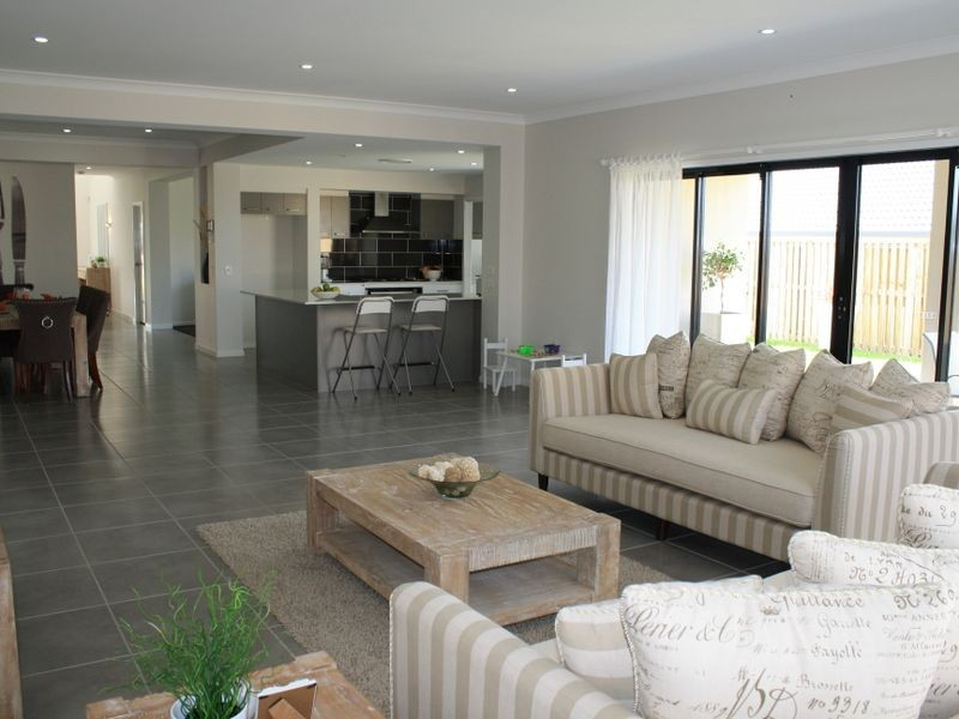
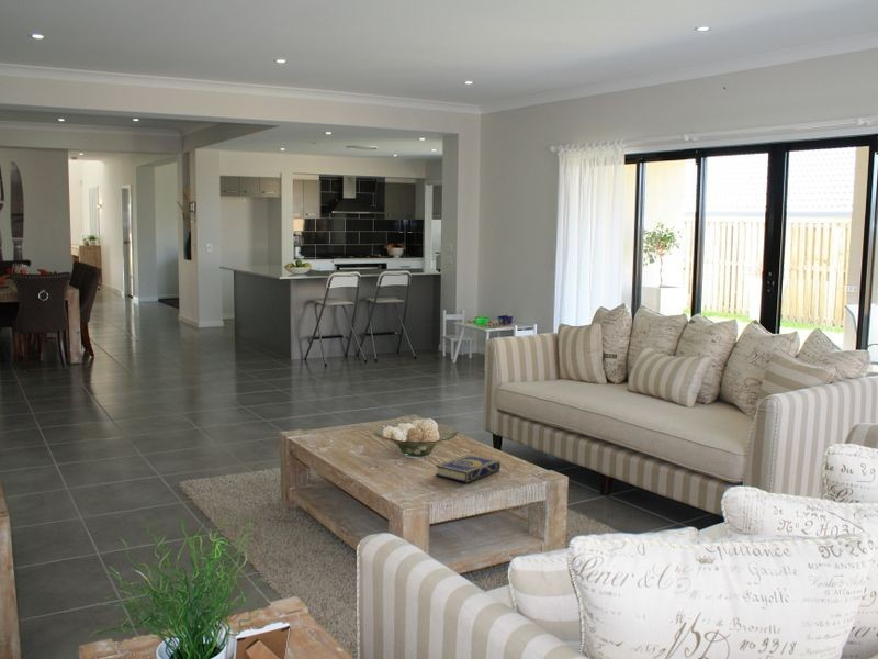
+ book (469, 467)
